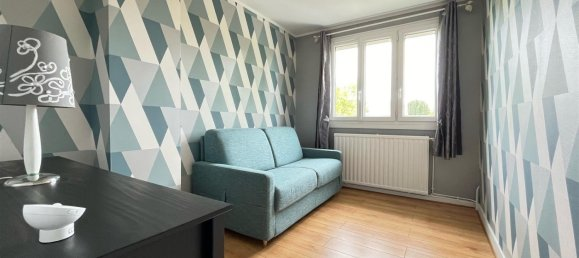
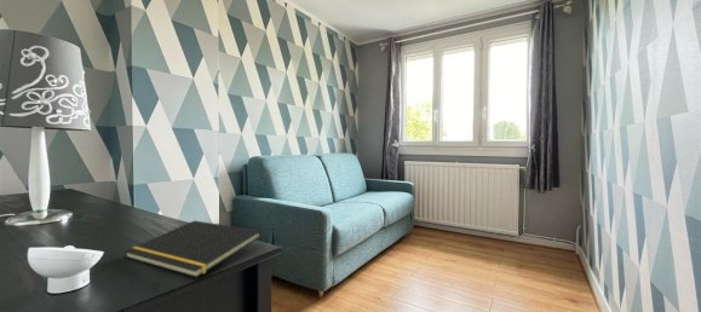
+ notepad (195, 243)
